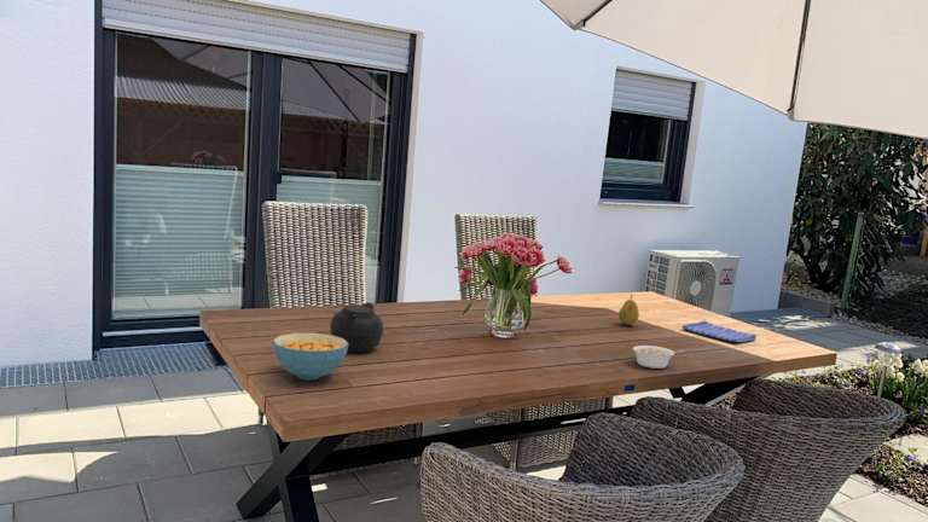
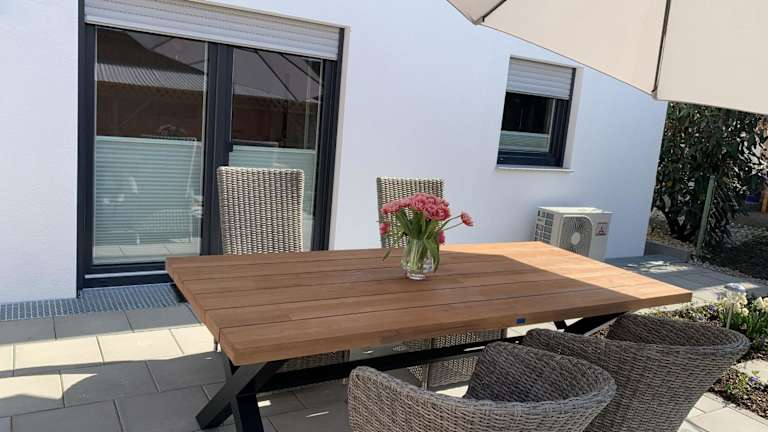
- cereal bowl (309, 359)
- teapot (358, 326)
- legume (654, 355)
- fruit (630, 309)
- dish towel (718, 331)
